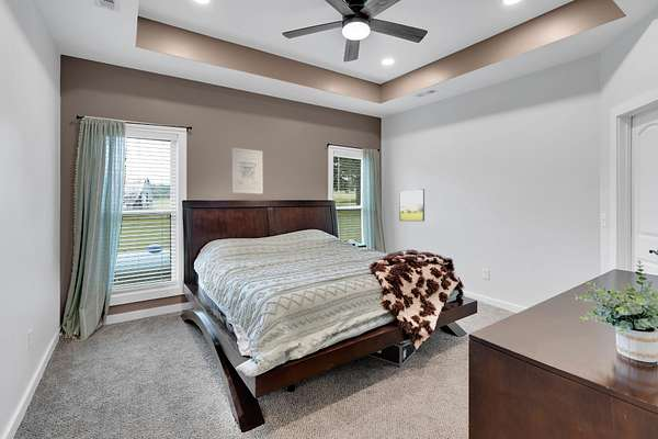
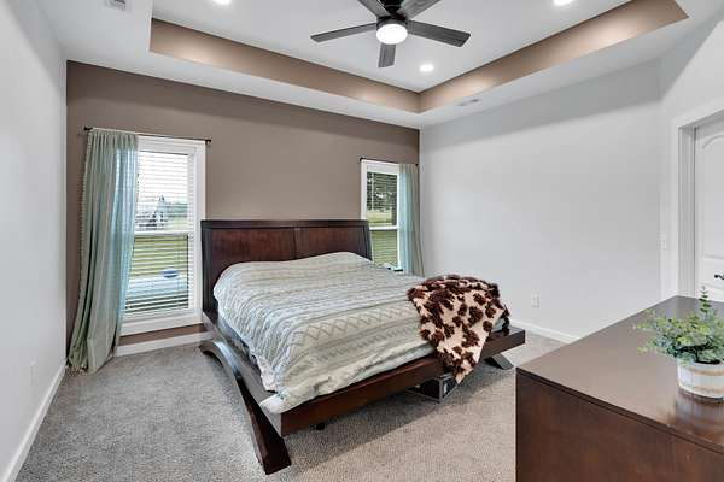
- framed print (411, 205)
- wall art (247, 171)
